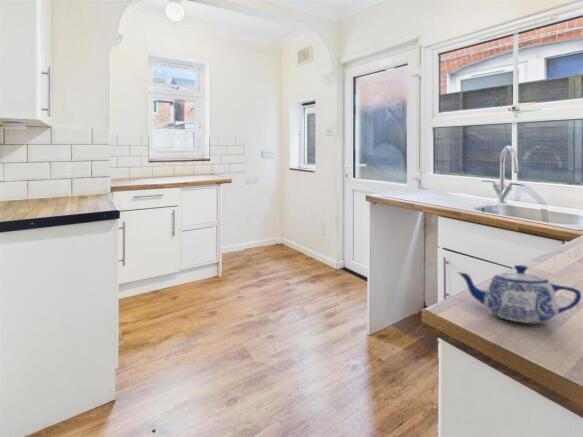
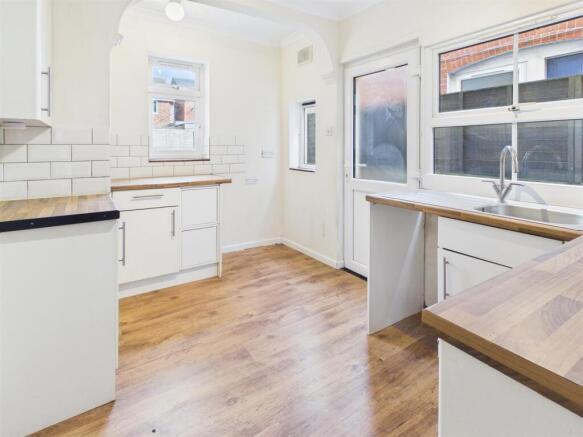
- teapot (513, 290)
